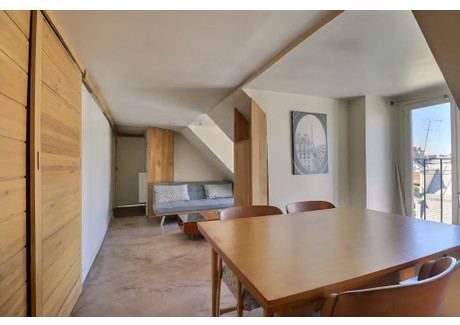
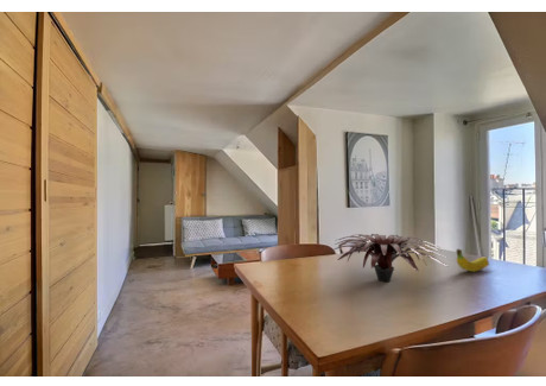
+ fruit (471, 261)
+ plant (383, 259)
